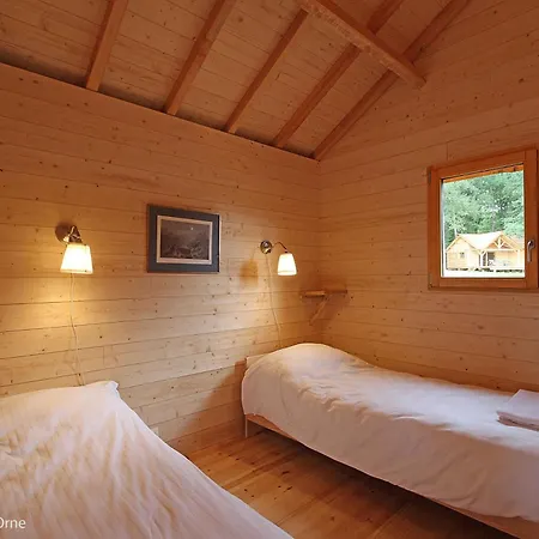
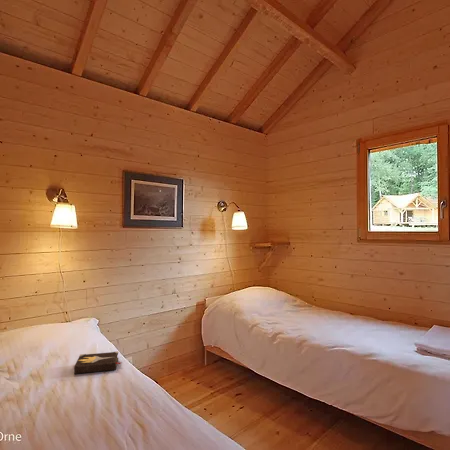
+ hardback book (97, 361)
